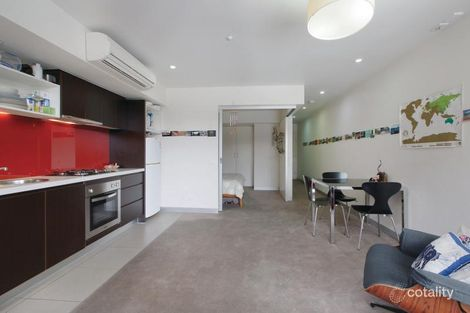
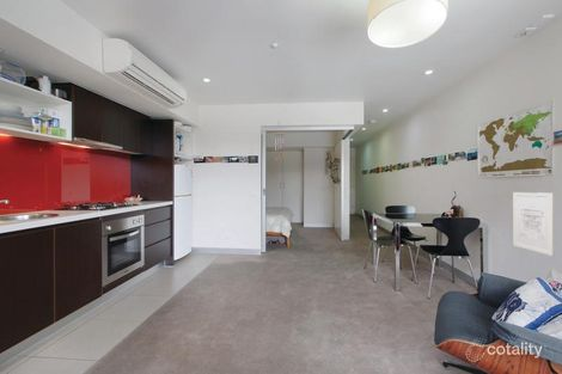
+ wall art (531, 221)
